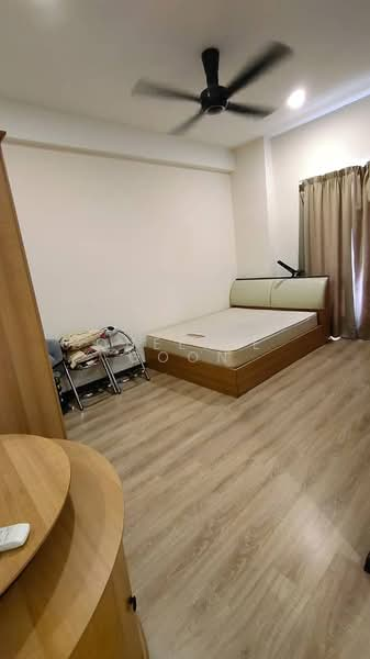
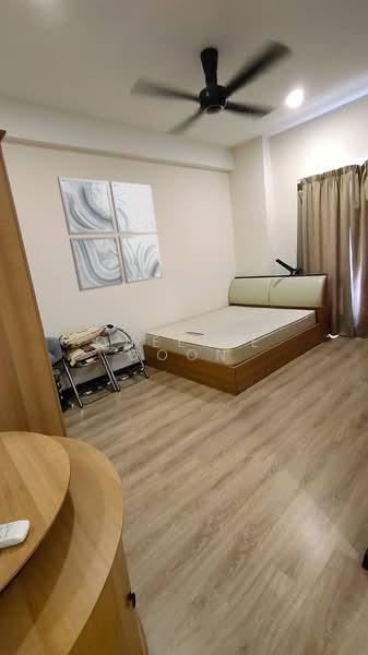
+ wall art (116, 236)
